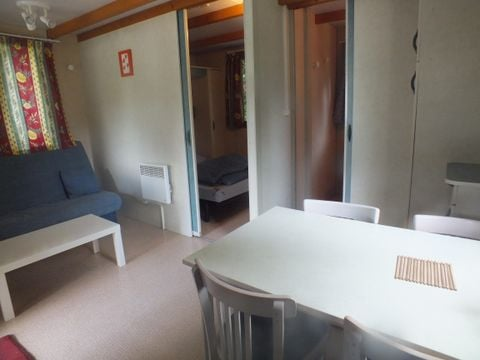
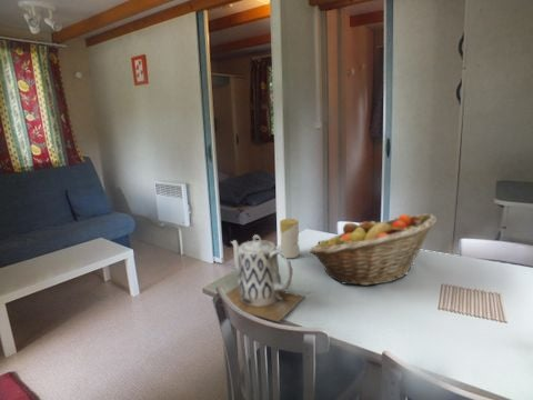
+ teapot (257, 268)
+ candle (289, 238)
+ fruit basket (372, 242)
